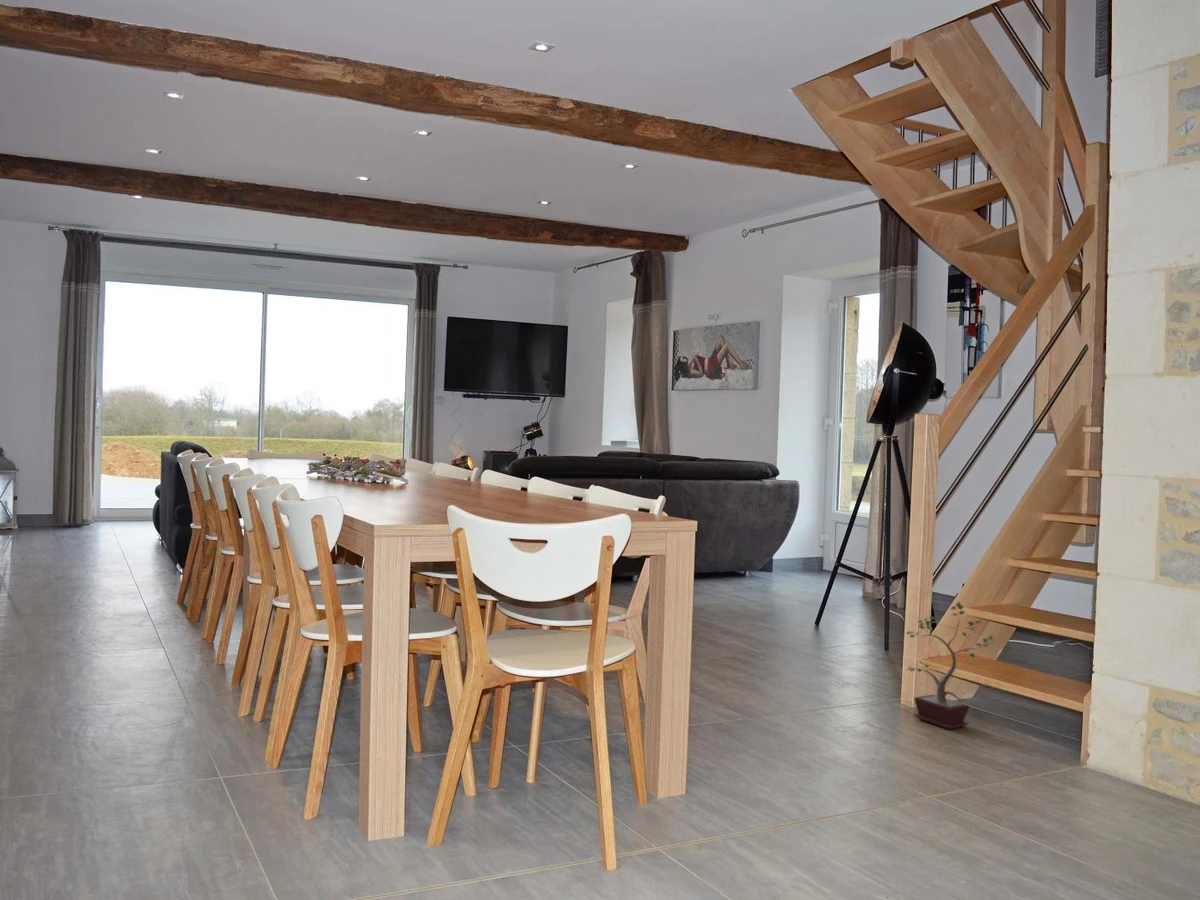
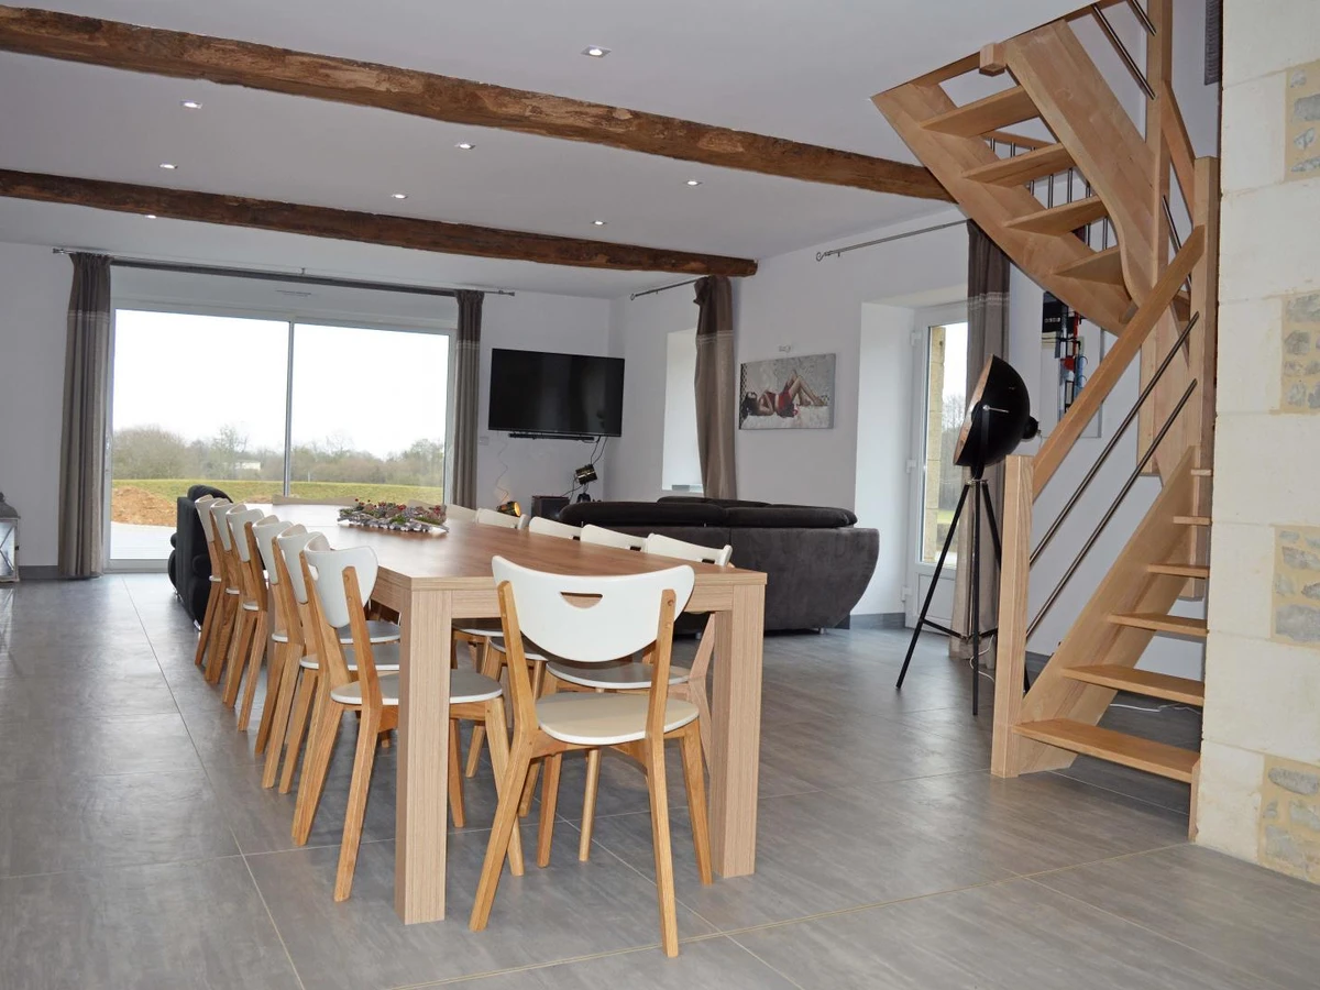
- potted plant (951, 666)
